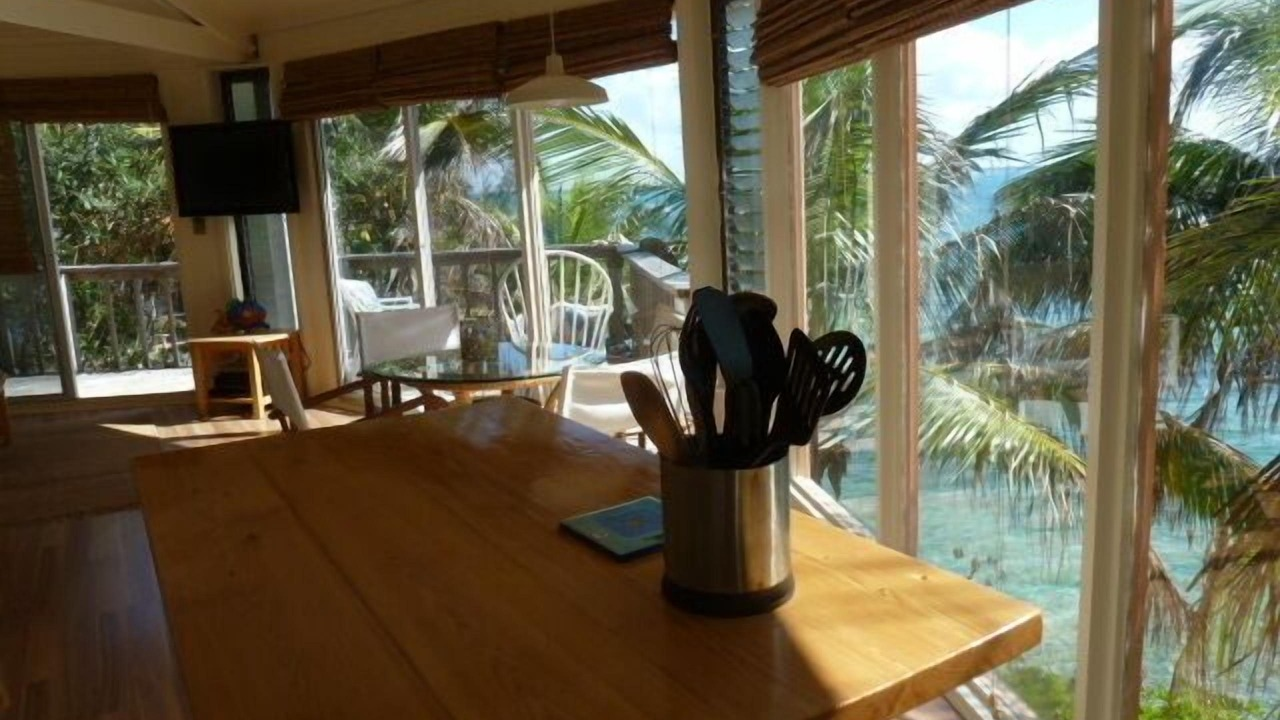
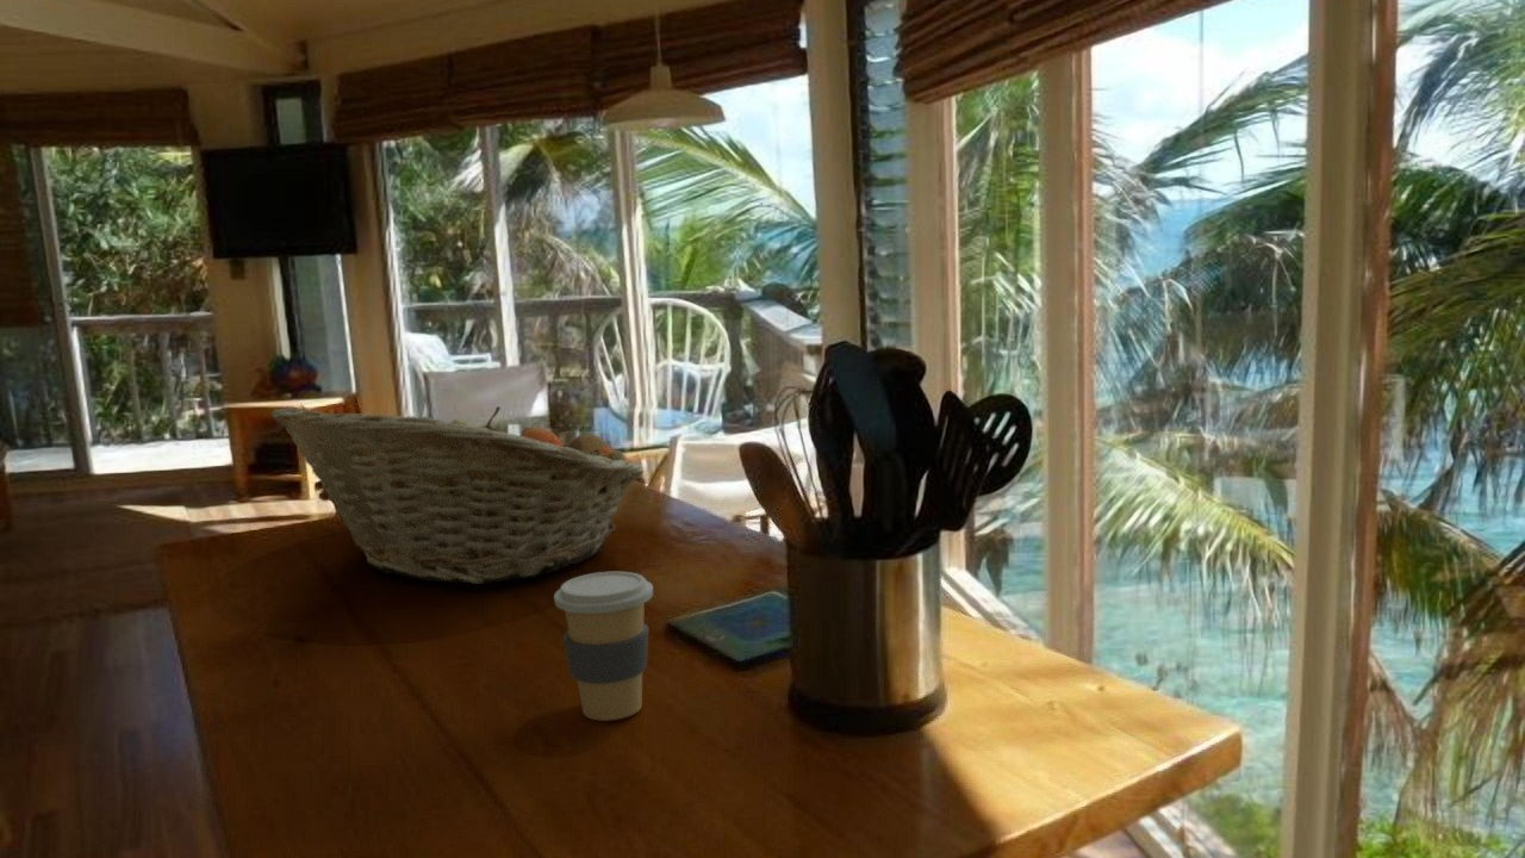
+ coffee cup (608, 646)
+ fruit basket (462, 473)
